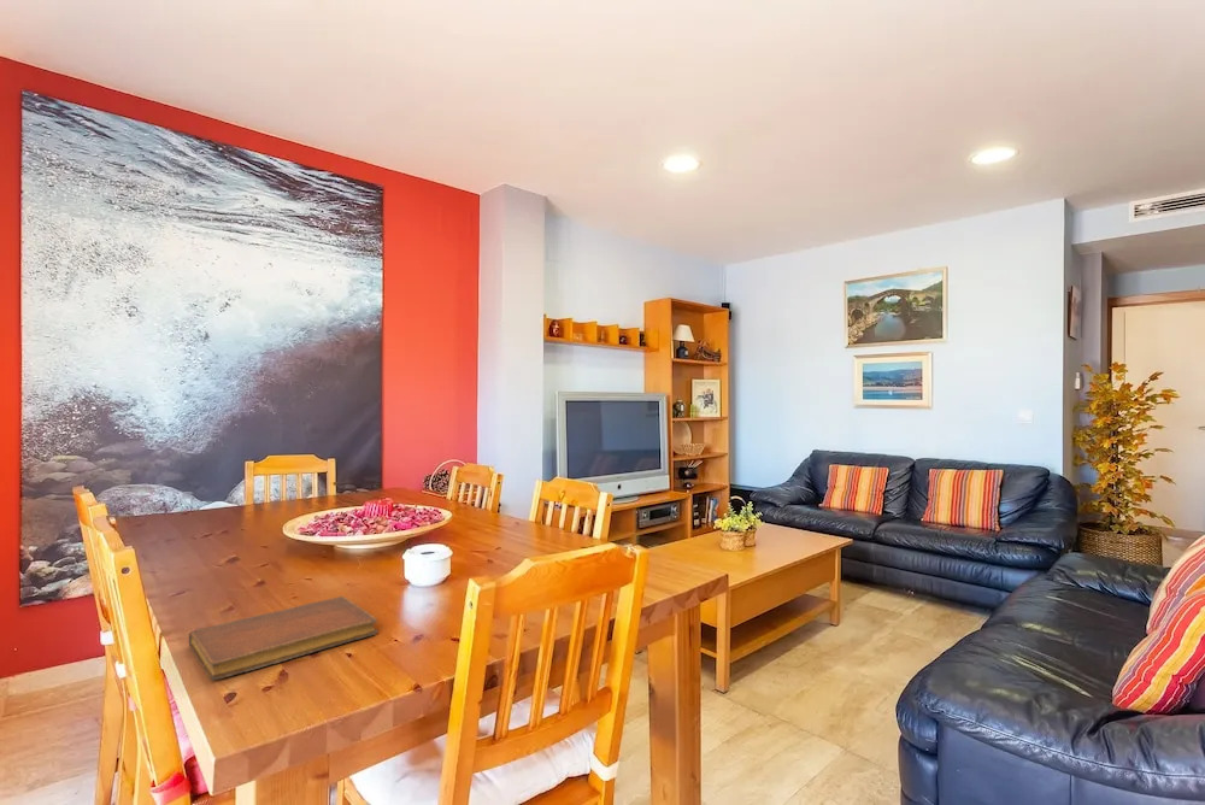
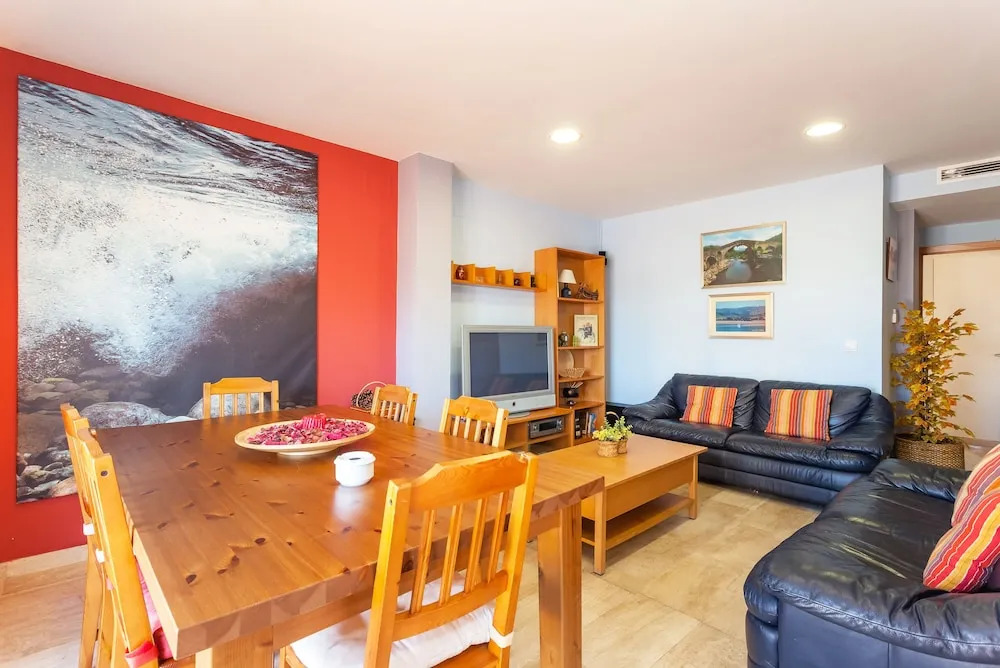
- notebook (286, 631)
